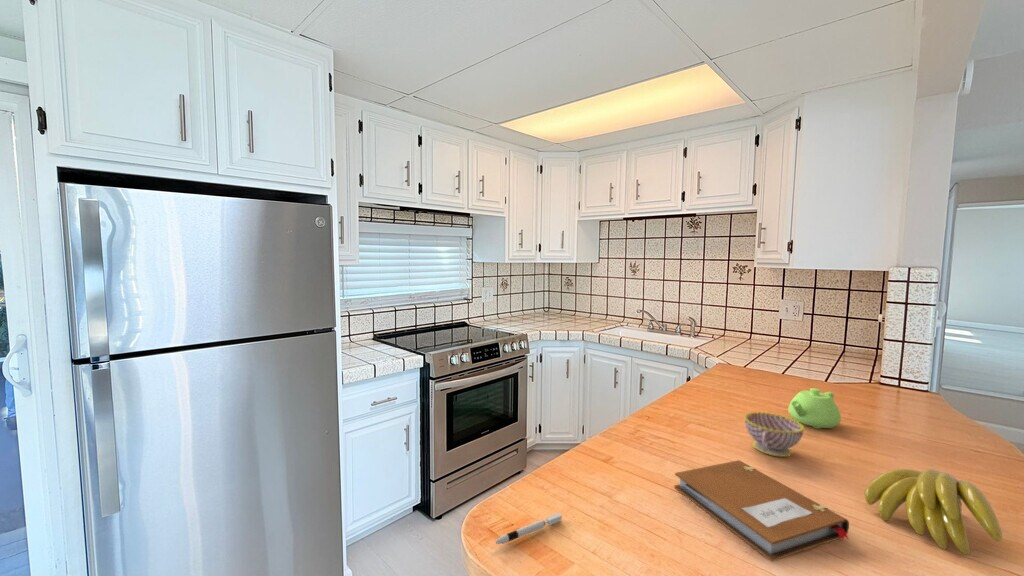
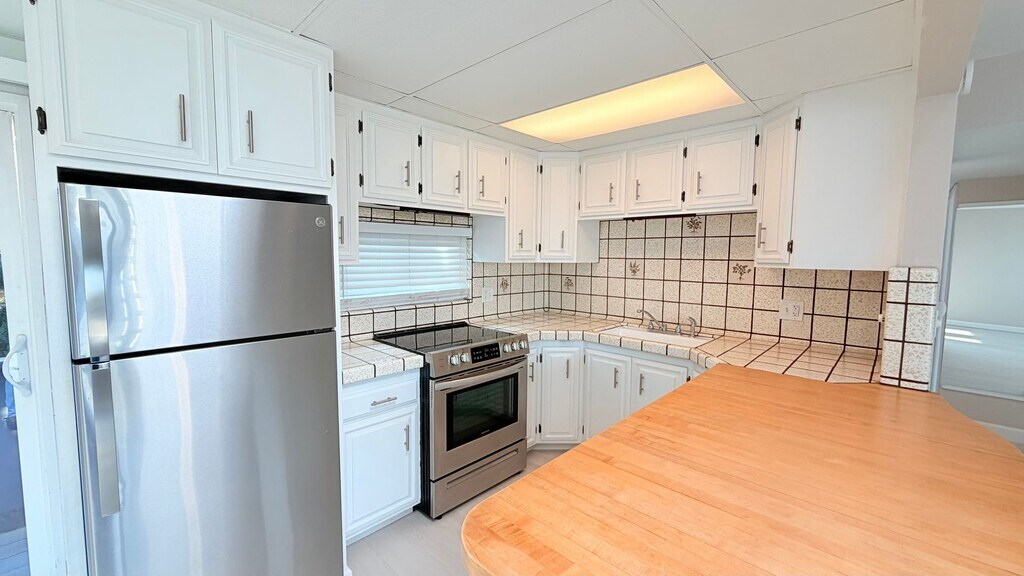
- teacup (769, 435)
- banana (944, 500)
- notebook (756, 503)
- pen (529, 528)
- teapot (812, 406)
